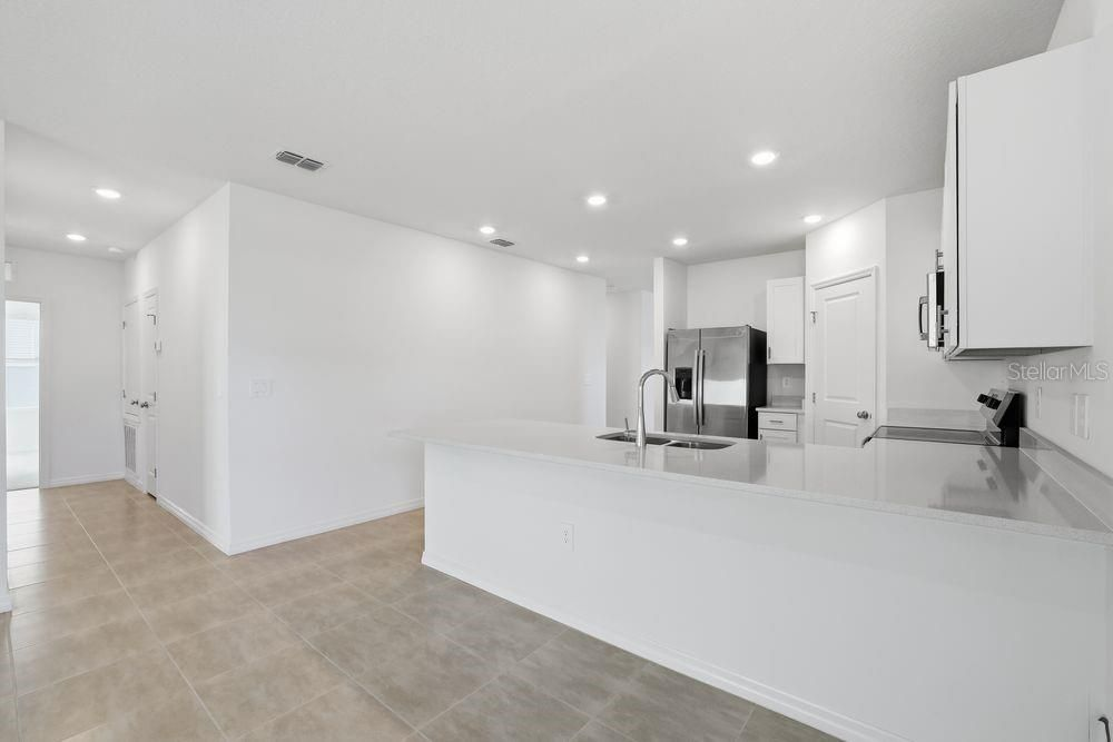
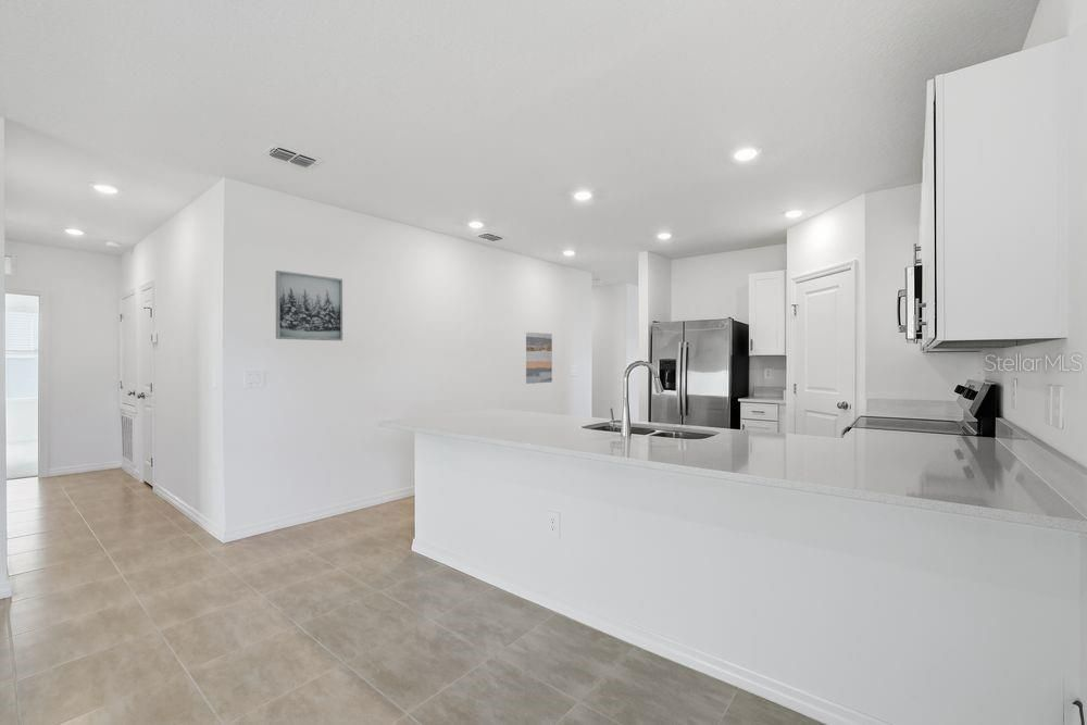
+ wall art (539, 358)
+ wall art (310, 307)
